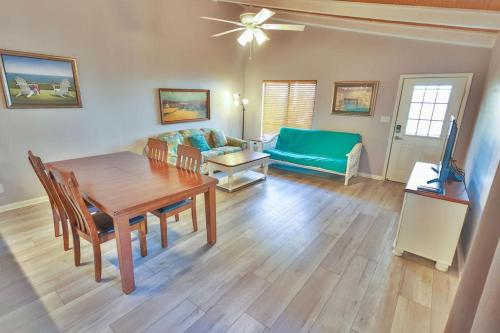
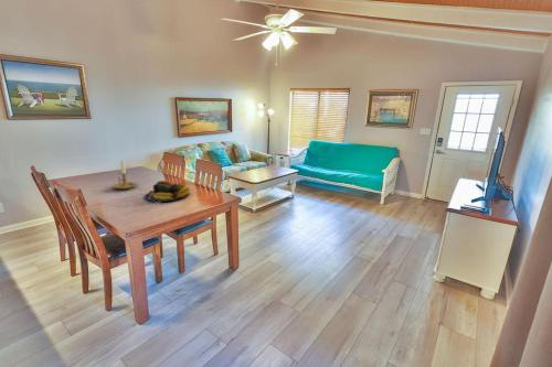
+ fruit bowl (167, 187)
+ candle holder (124, 173)
